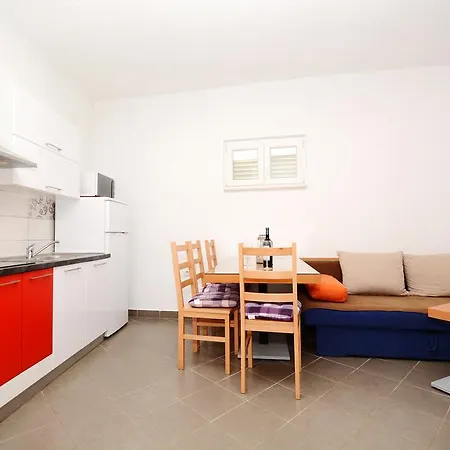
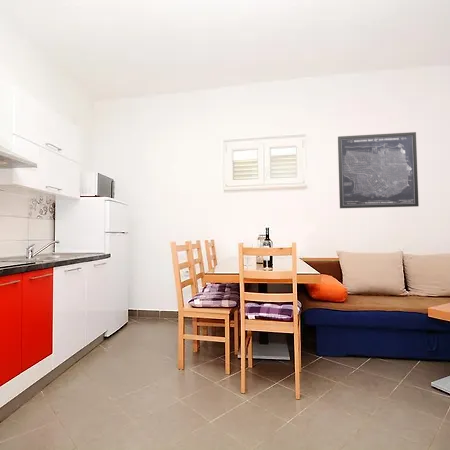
+ wall art (377, 170)
